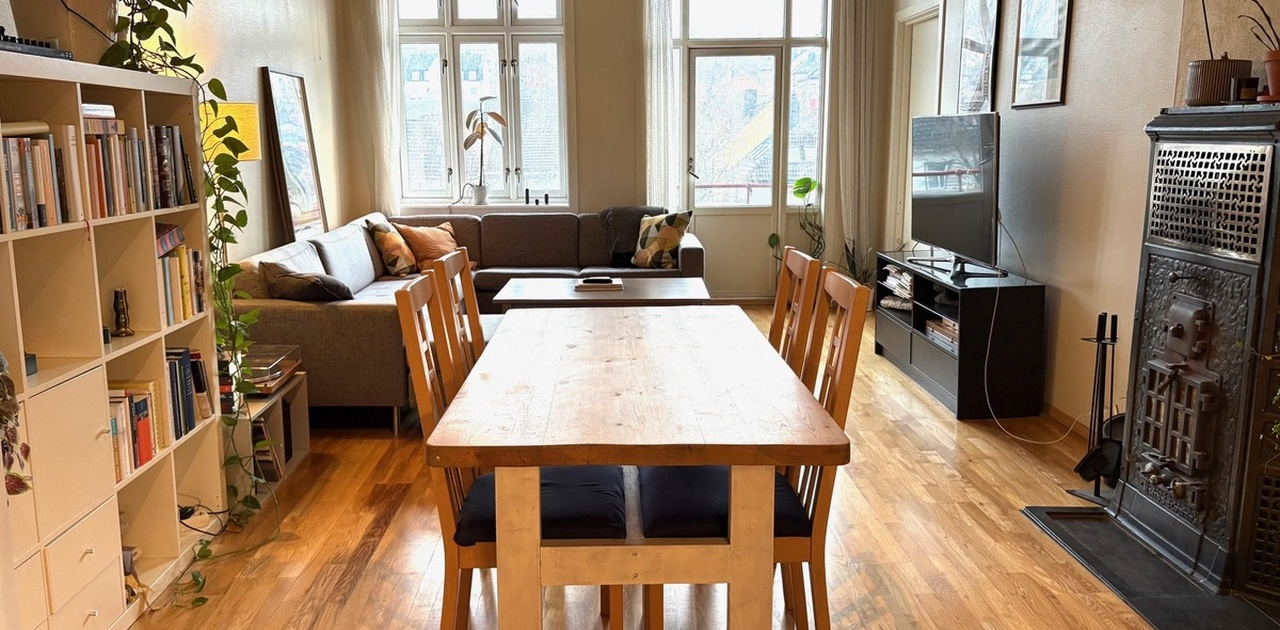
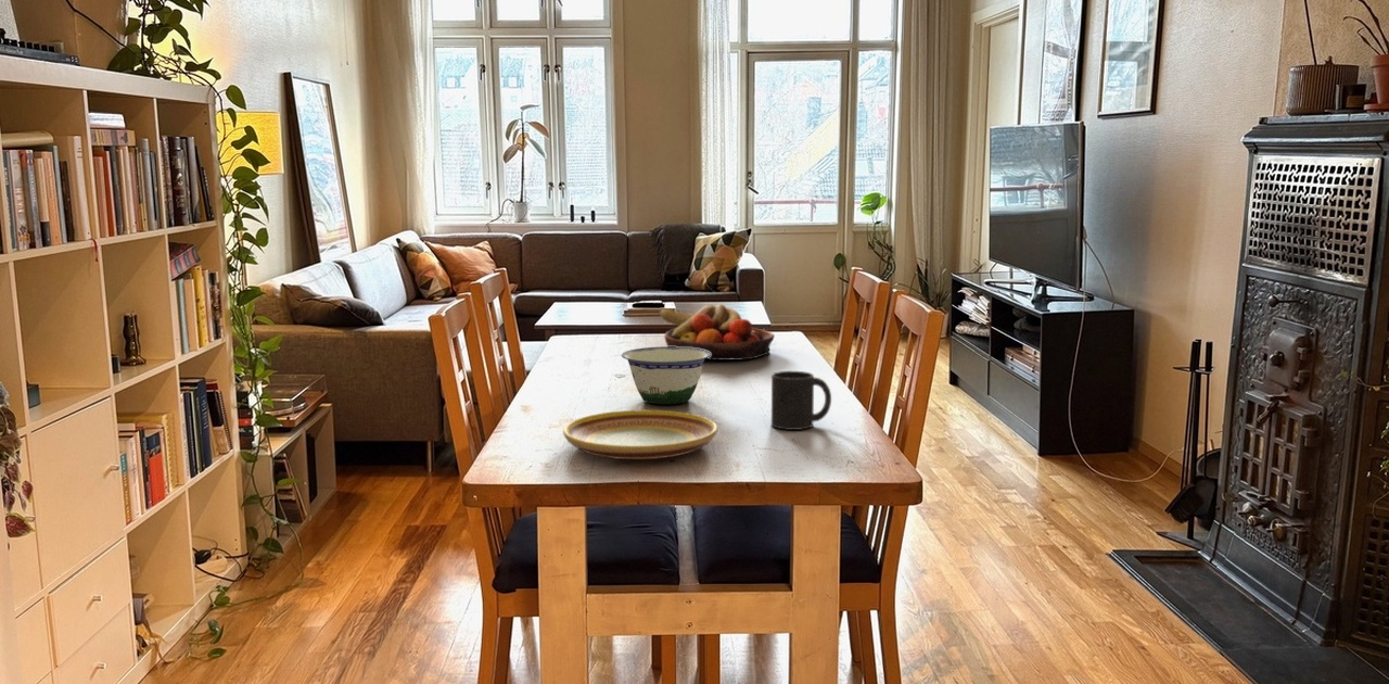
+ mug (801, 400)
+ fruit bowl (717, 329)
+ plate (640, 436)
+ bowl (666, 377)
